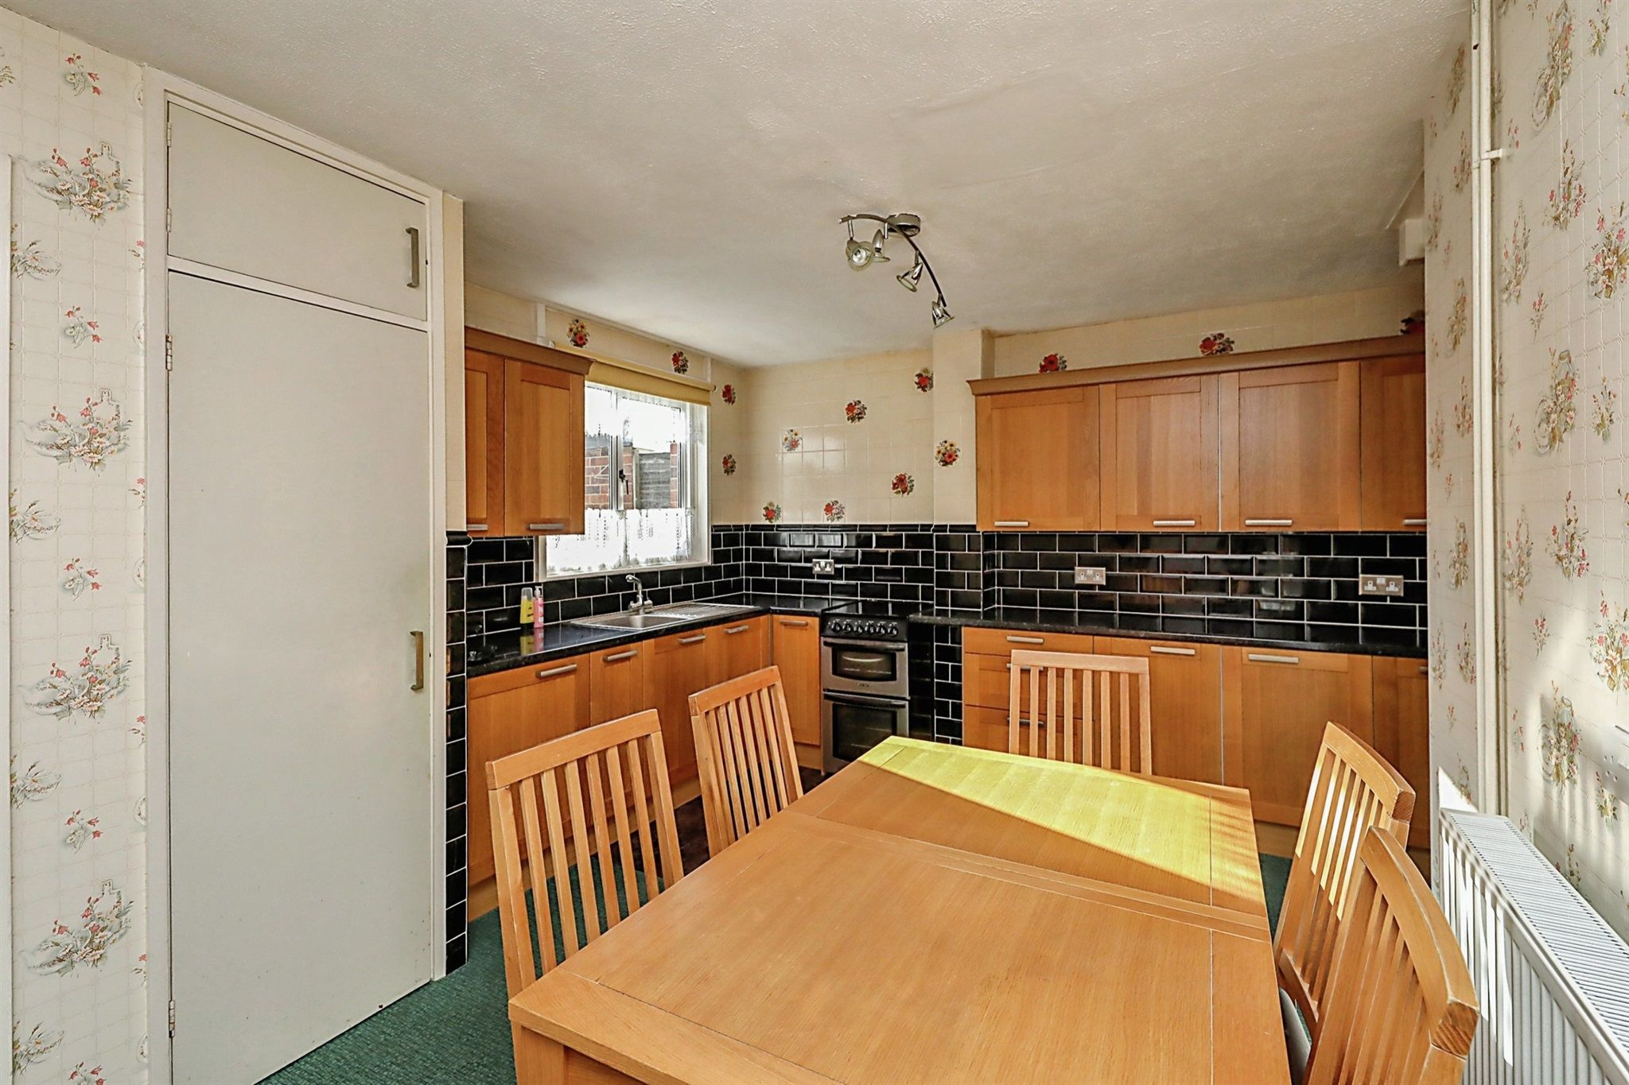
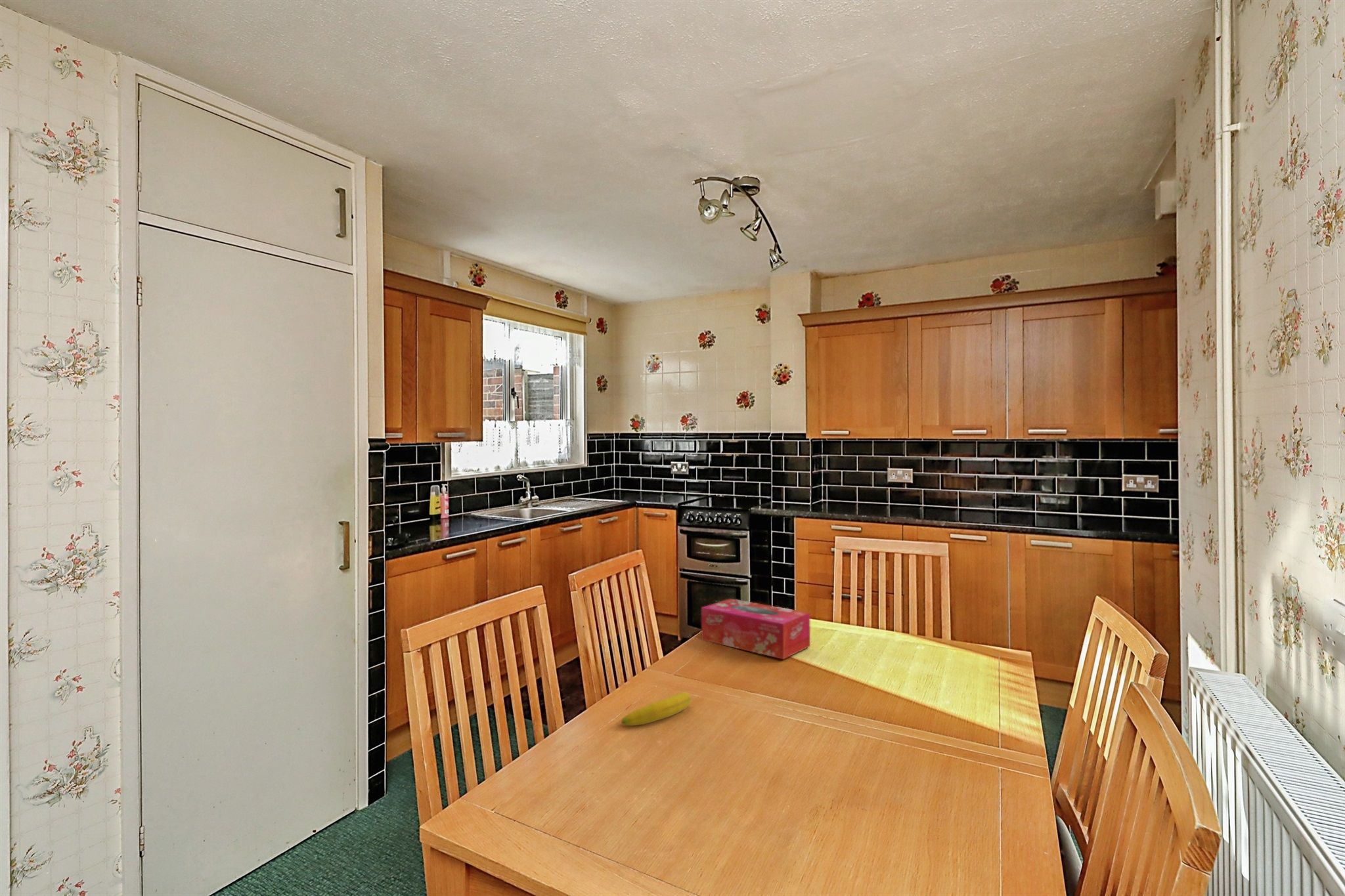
+ fruit (662, 706)
+ tissue box (755, 626)
